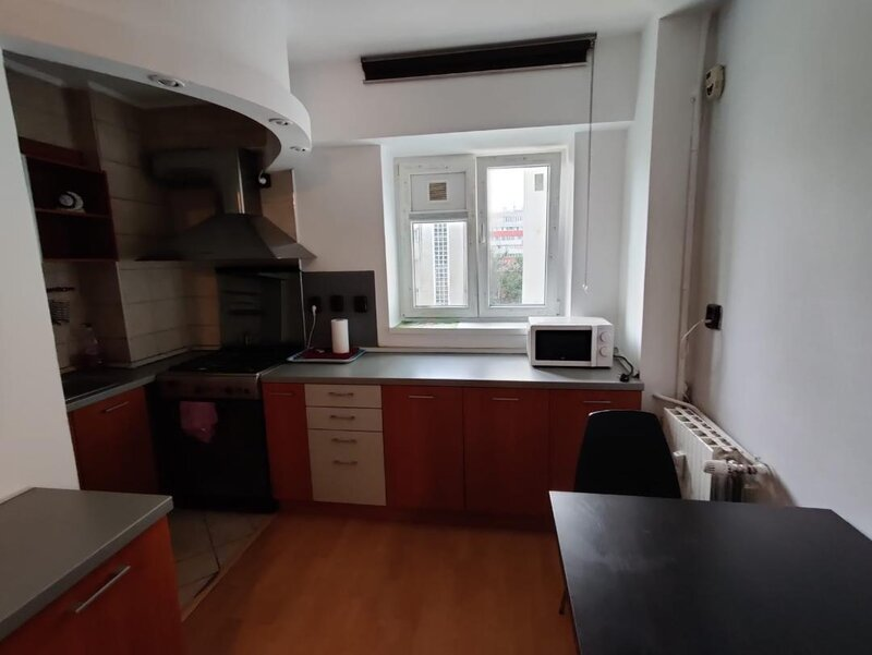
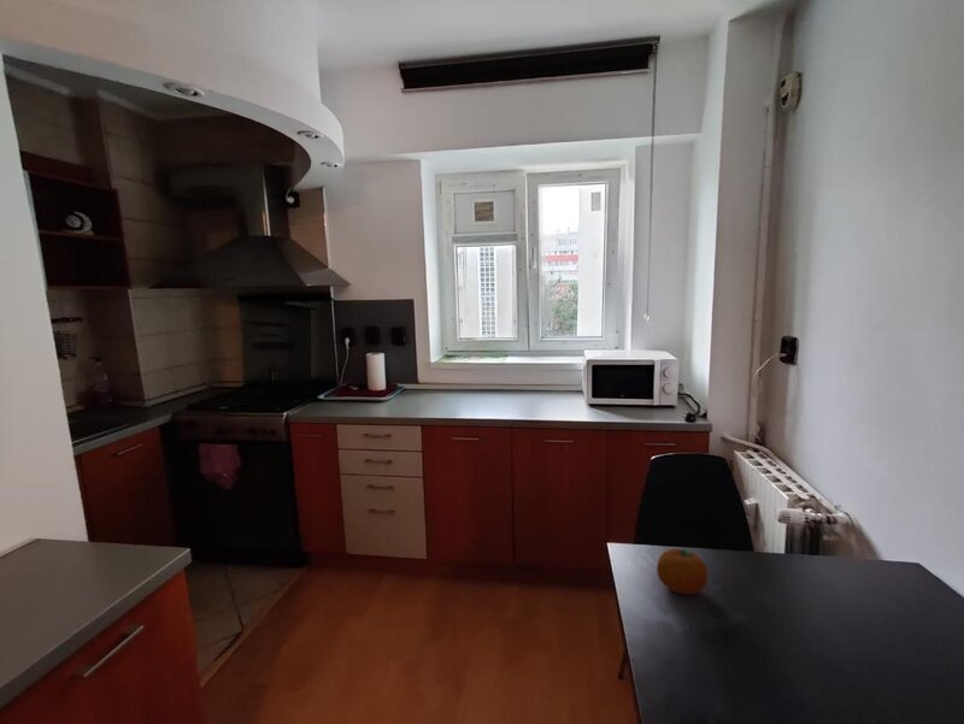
+ fruit (682, 571)
